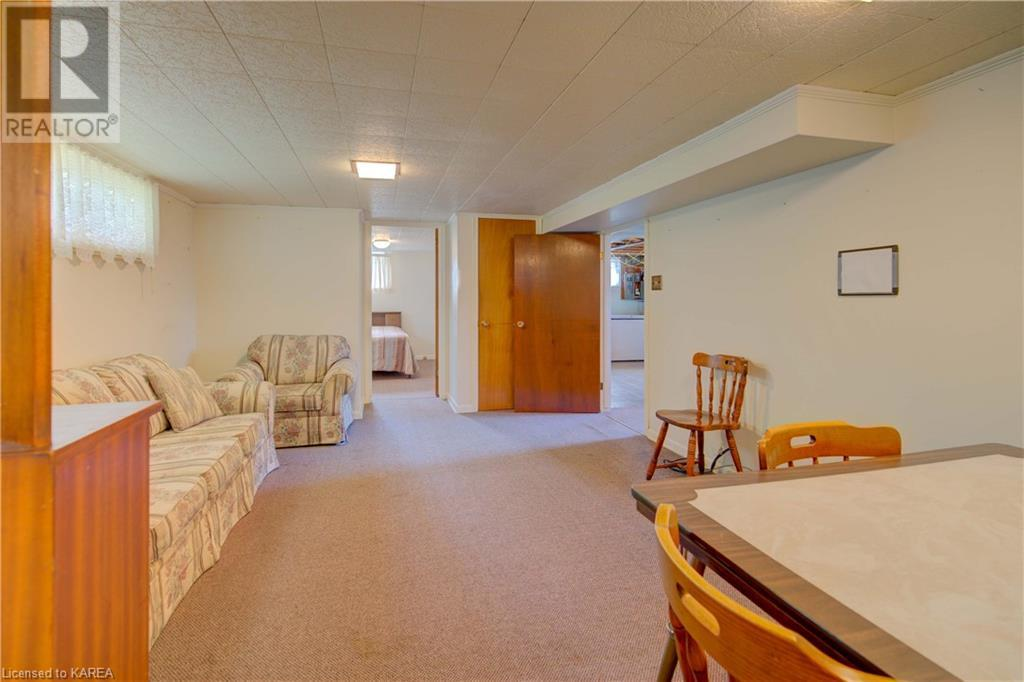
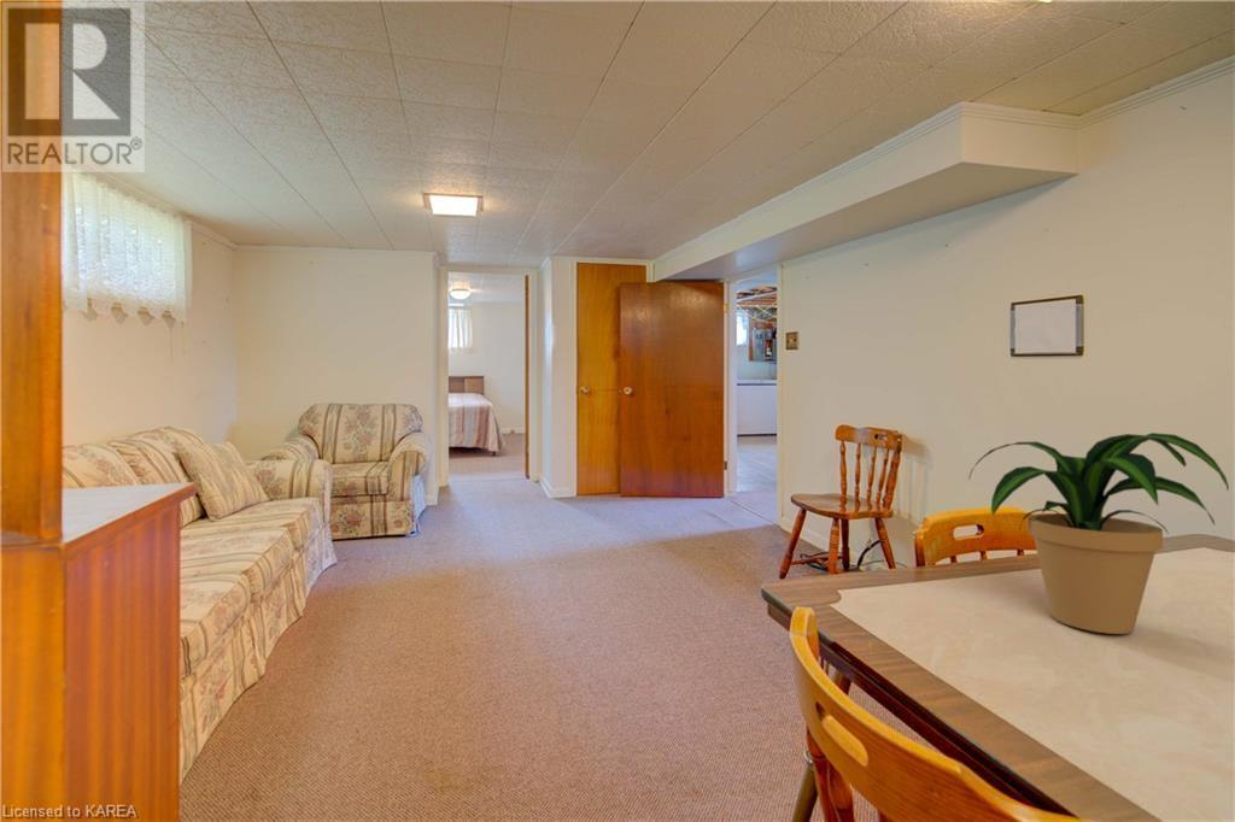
+ potted plant (1093, 527)
